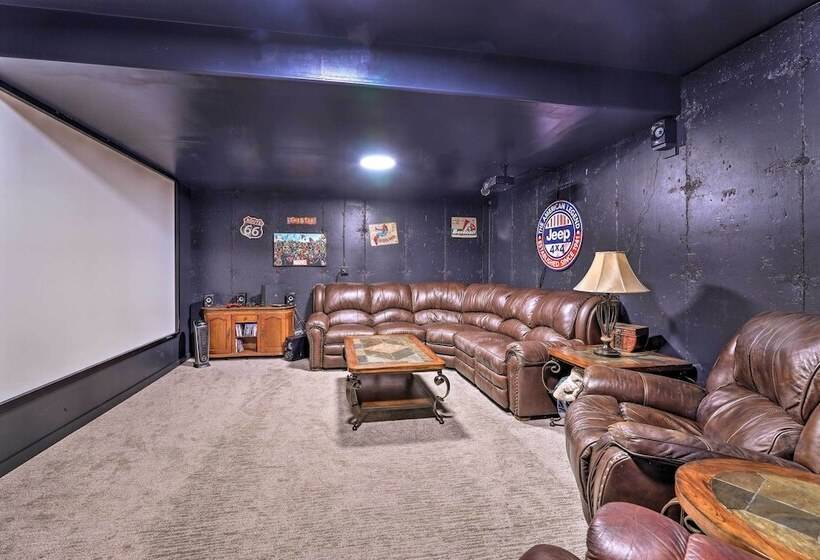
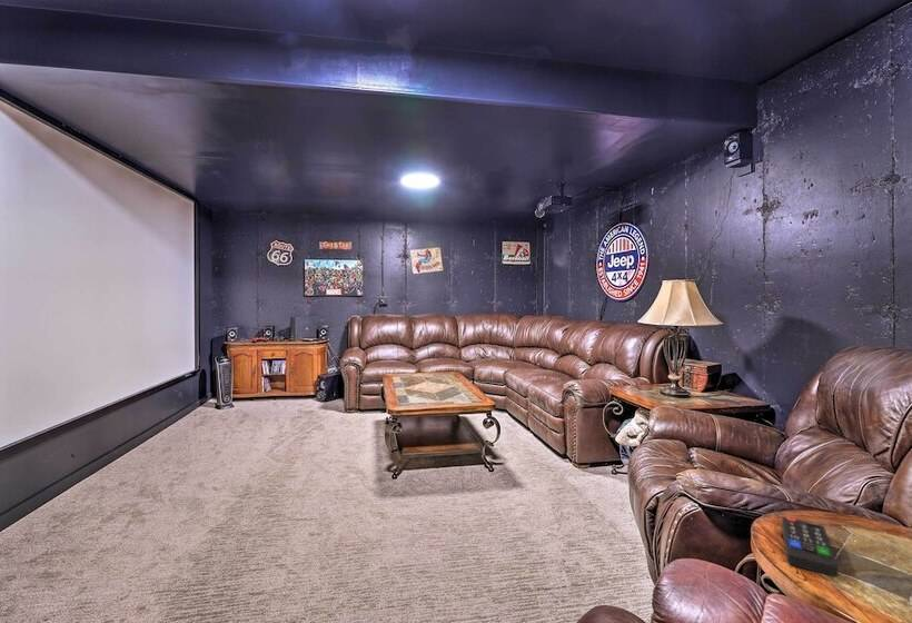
+ remote control (806, 543)
